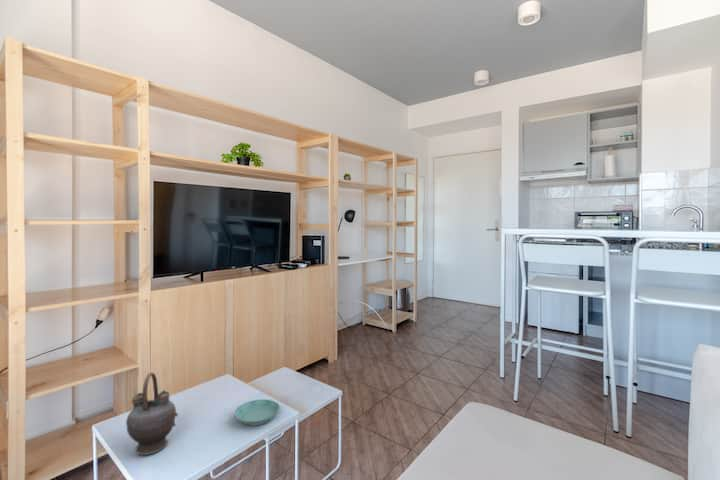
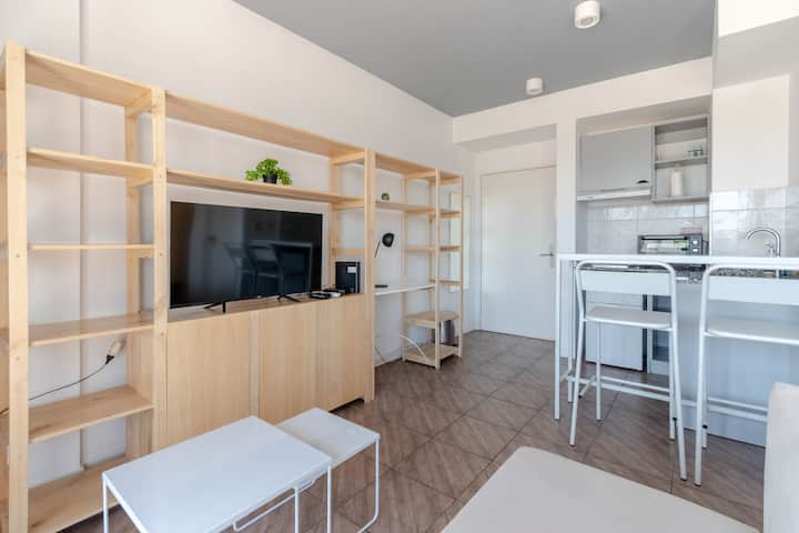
- saucer (257, 413)
- teapot (154, 408)
